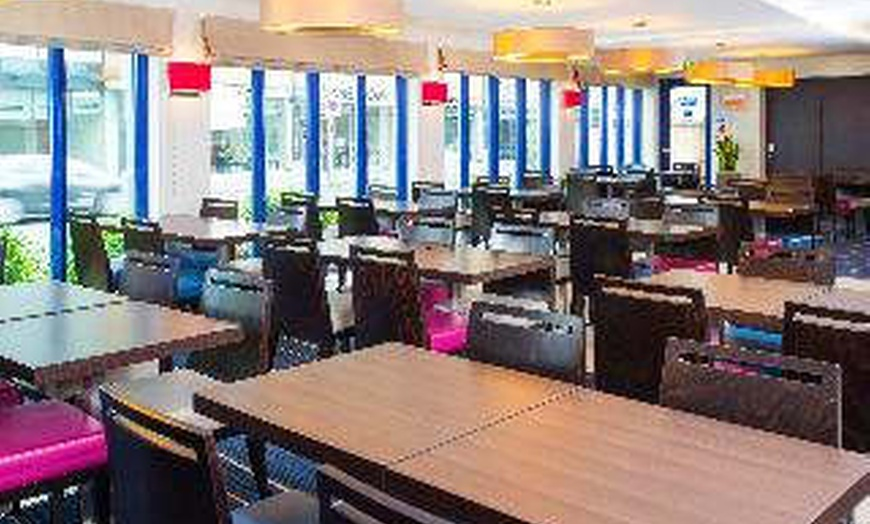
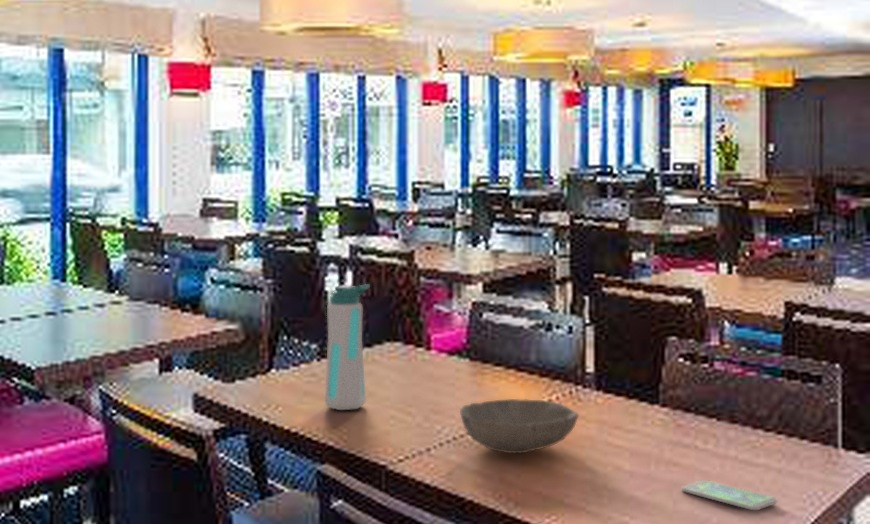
+ bowl (518, 429)
+ water bottle (348, 345)
+ smartphone (728, 494)
